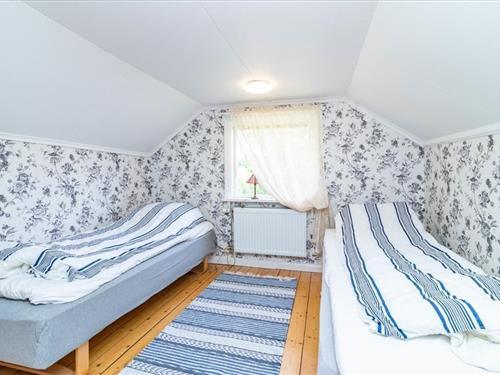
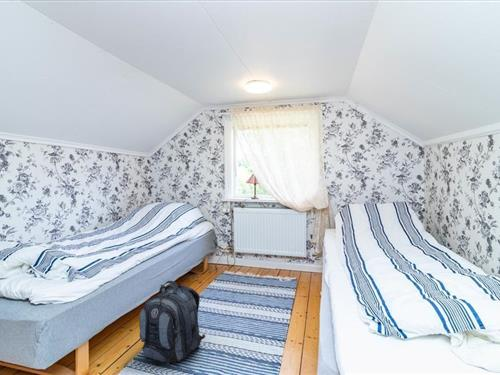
+ backpack (172, 315)
